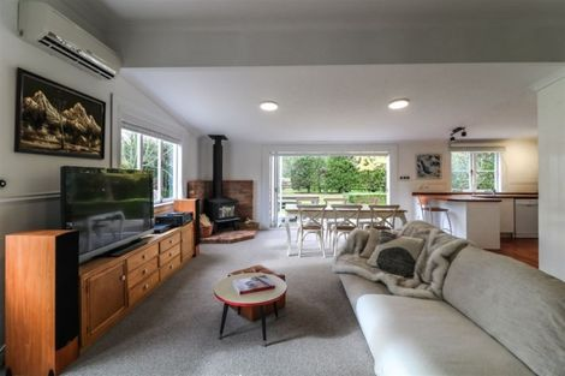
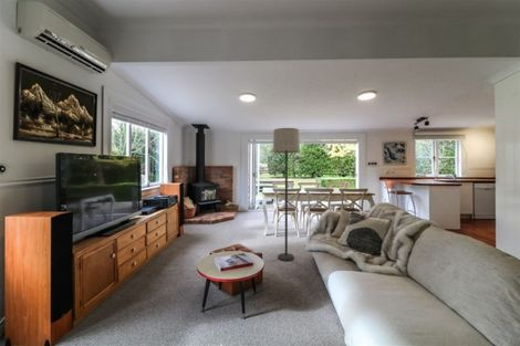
+ lamp (285, 193)
